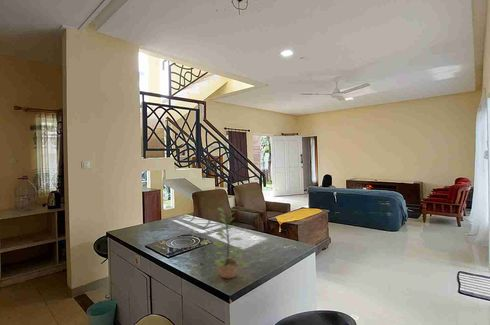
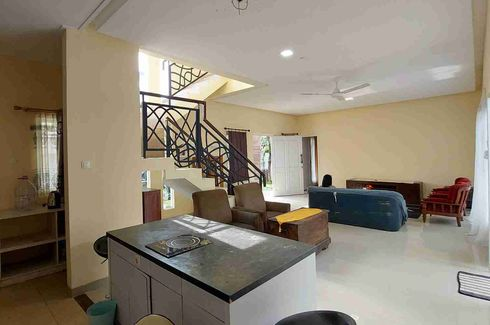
- plant (229, 242)
